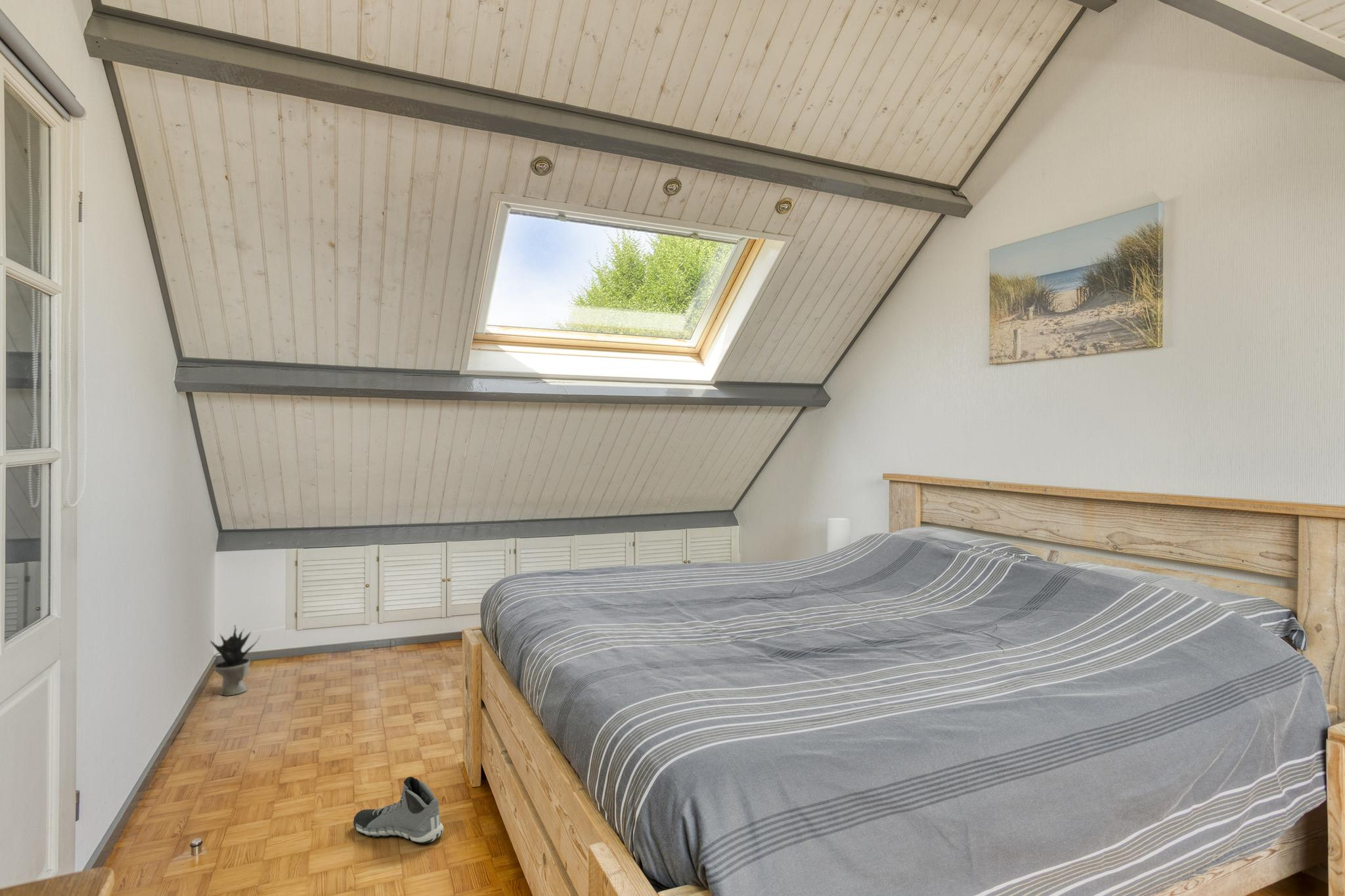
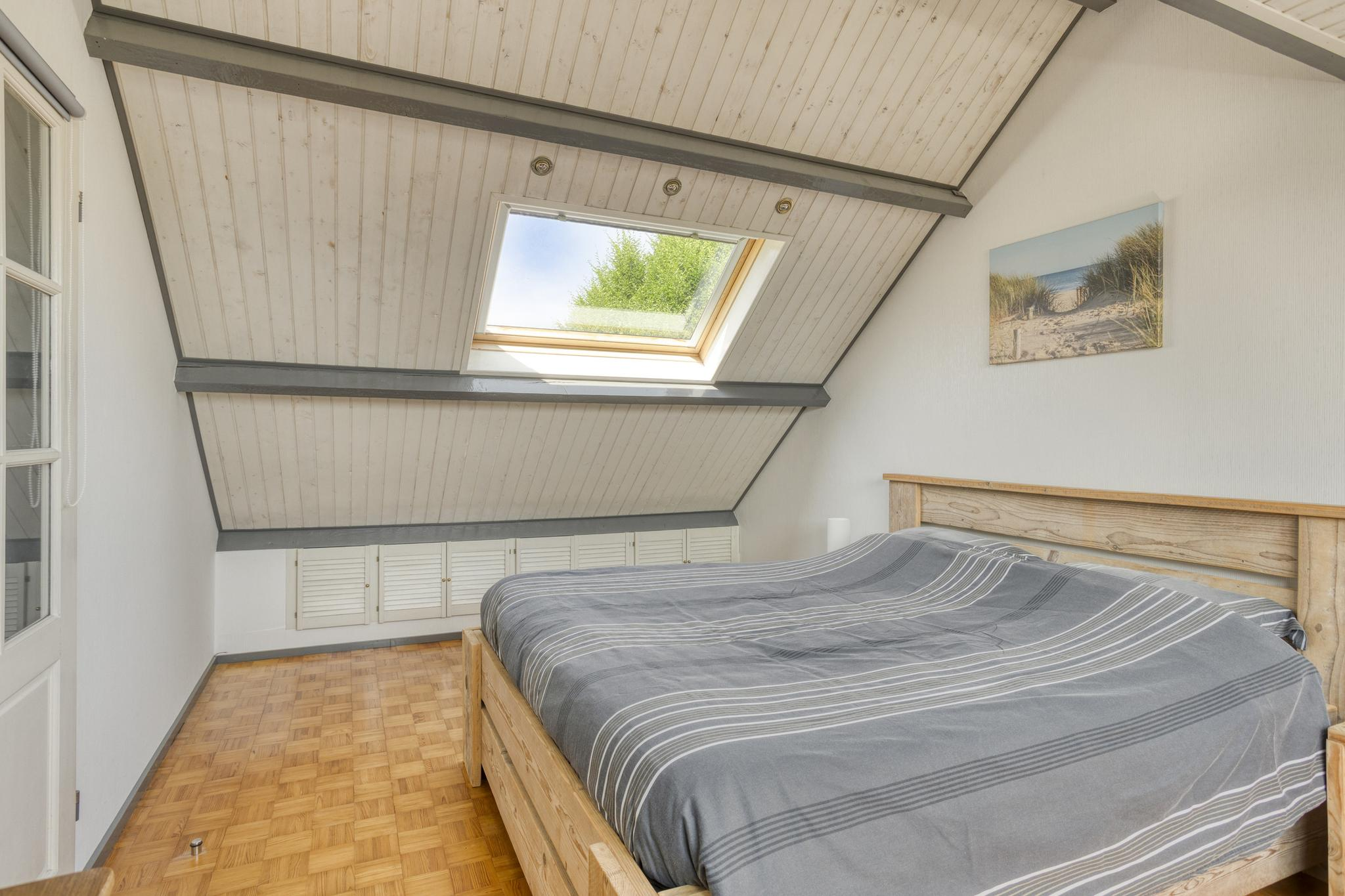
- sneaker (399, 803)
- potted plant (234, 660)
